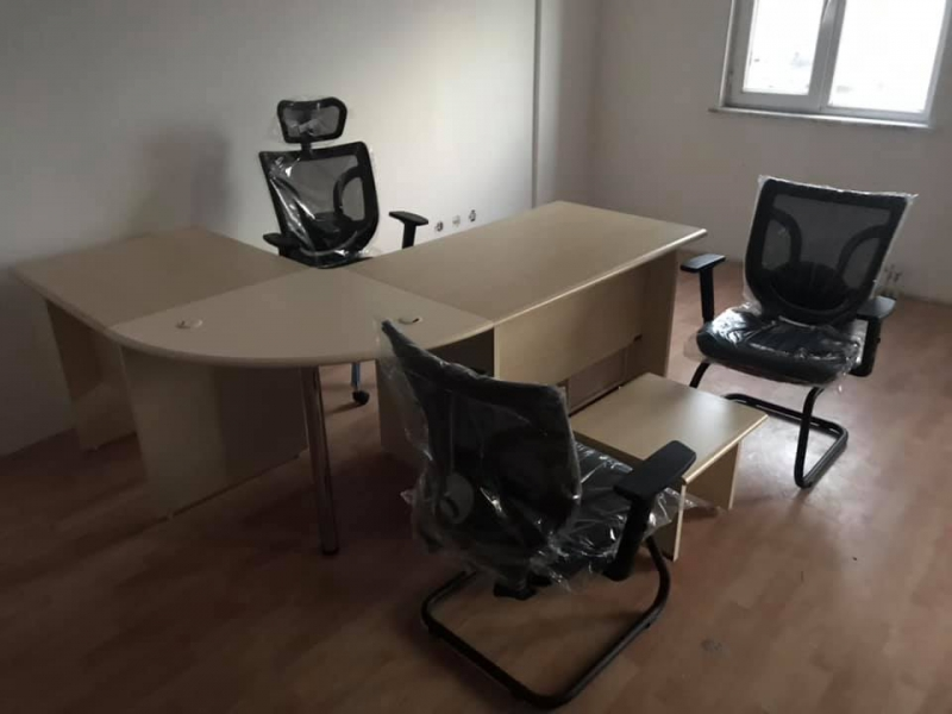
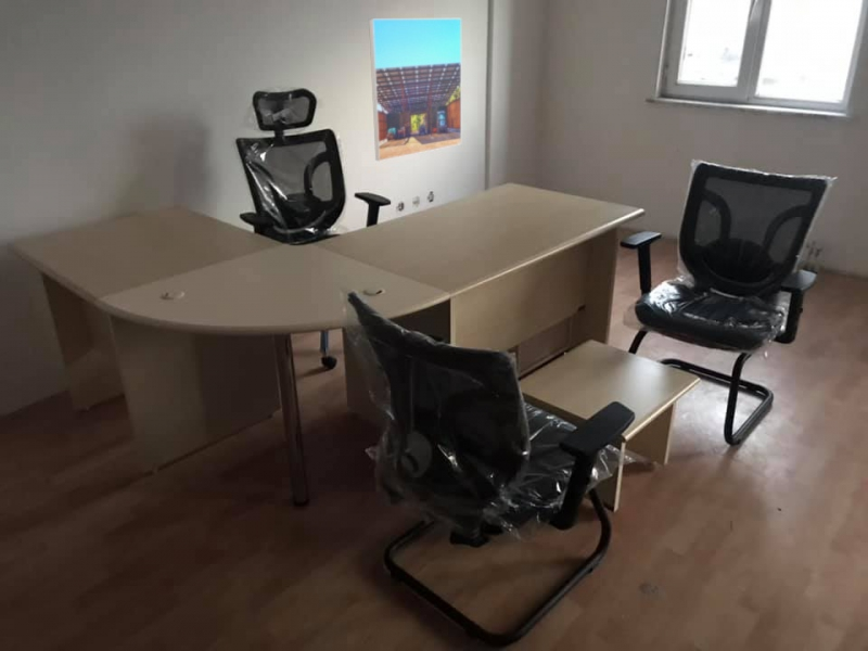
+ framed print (419, 87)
